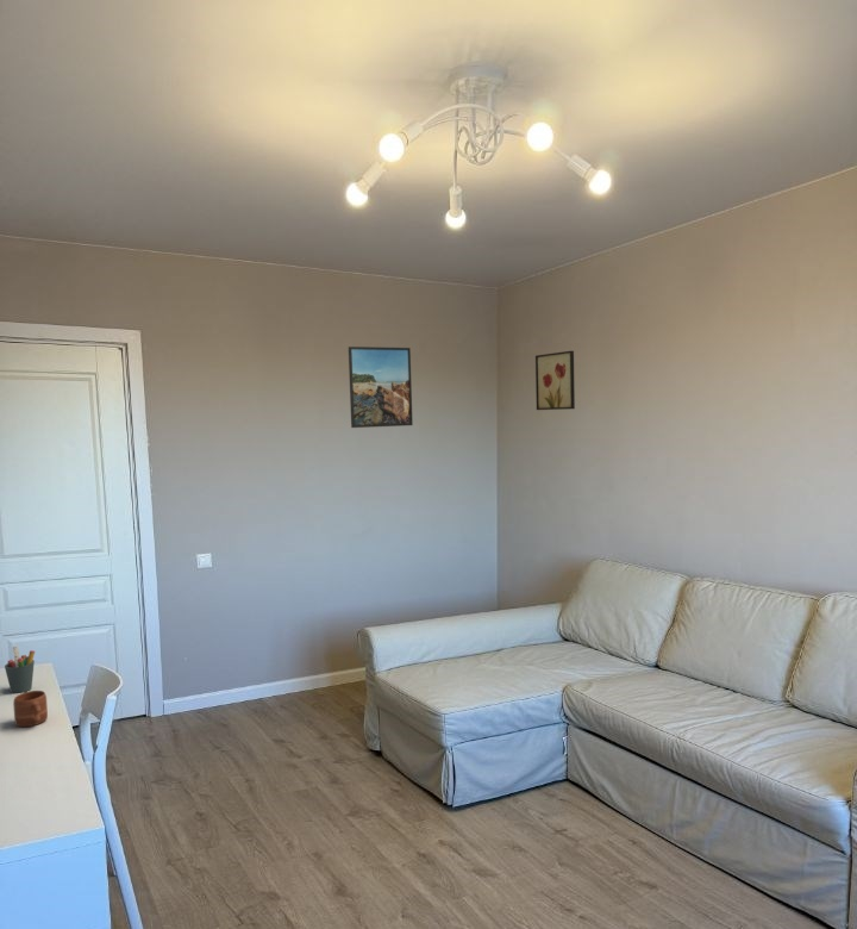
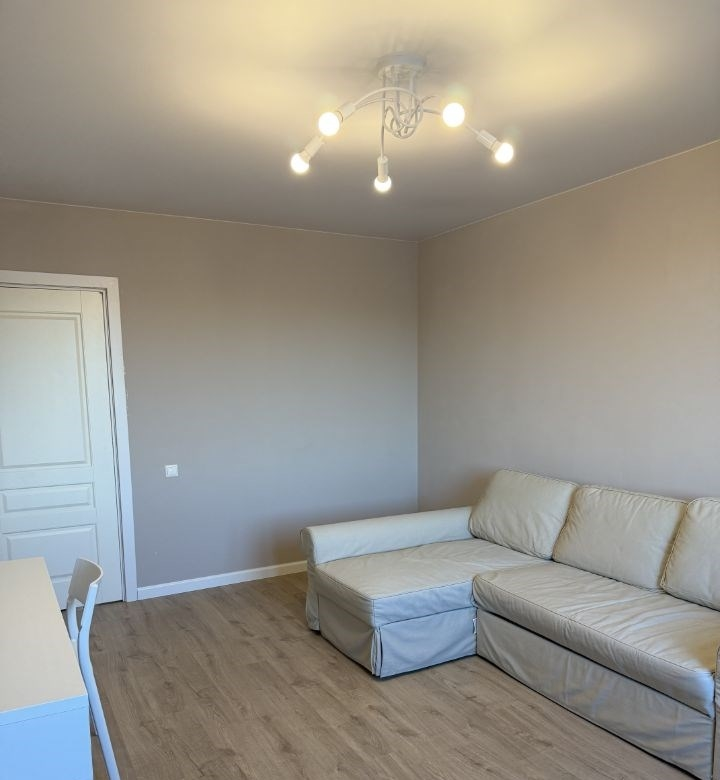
- pen holder (20, 669)
- wall art (555, 381)
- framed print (381, 387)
- mug (31, 710)
